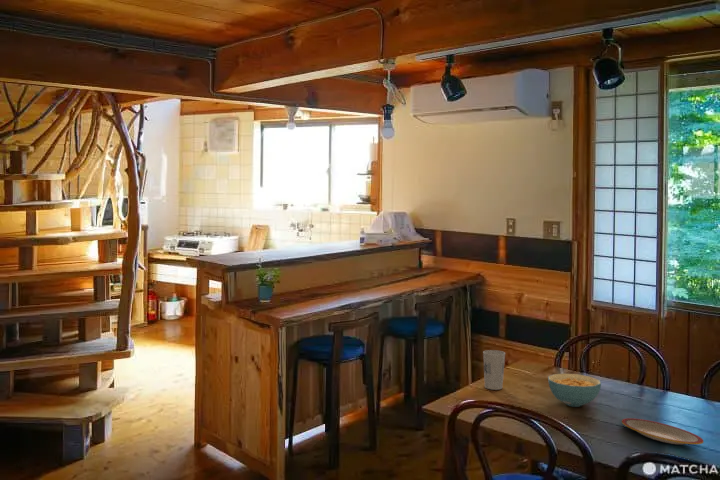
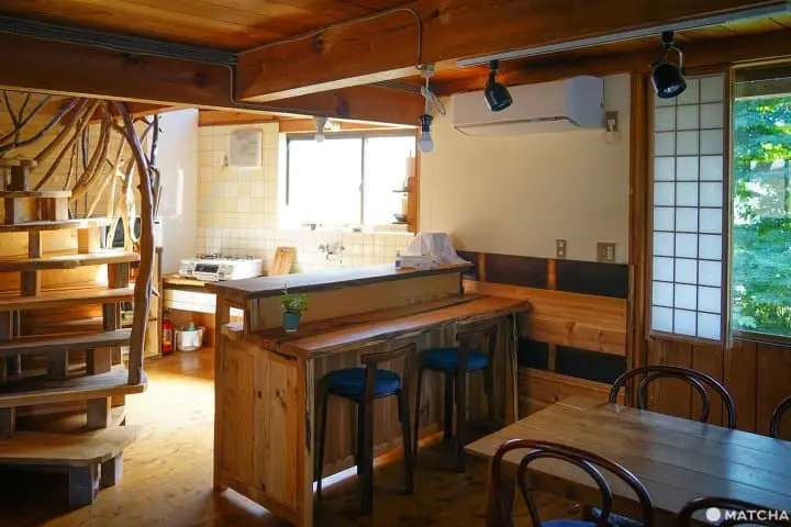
- cup (493, 369)
- plate (660, 433)
- cereal bowl (573, 392)
